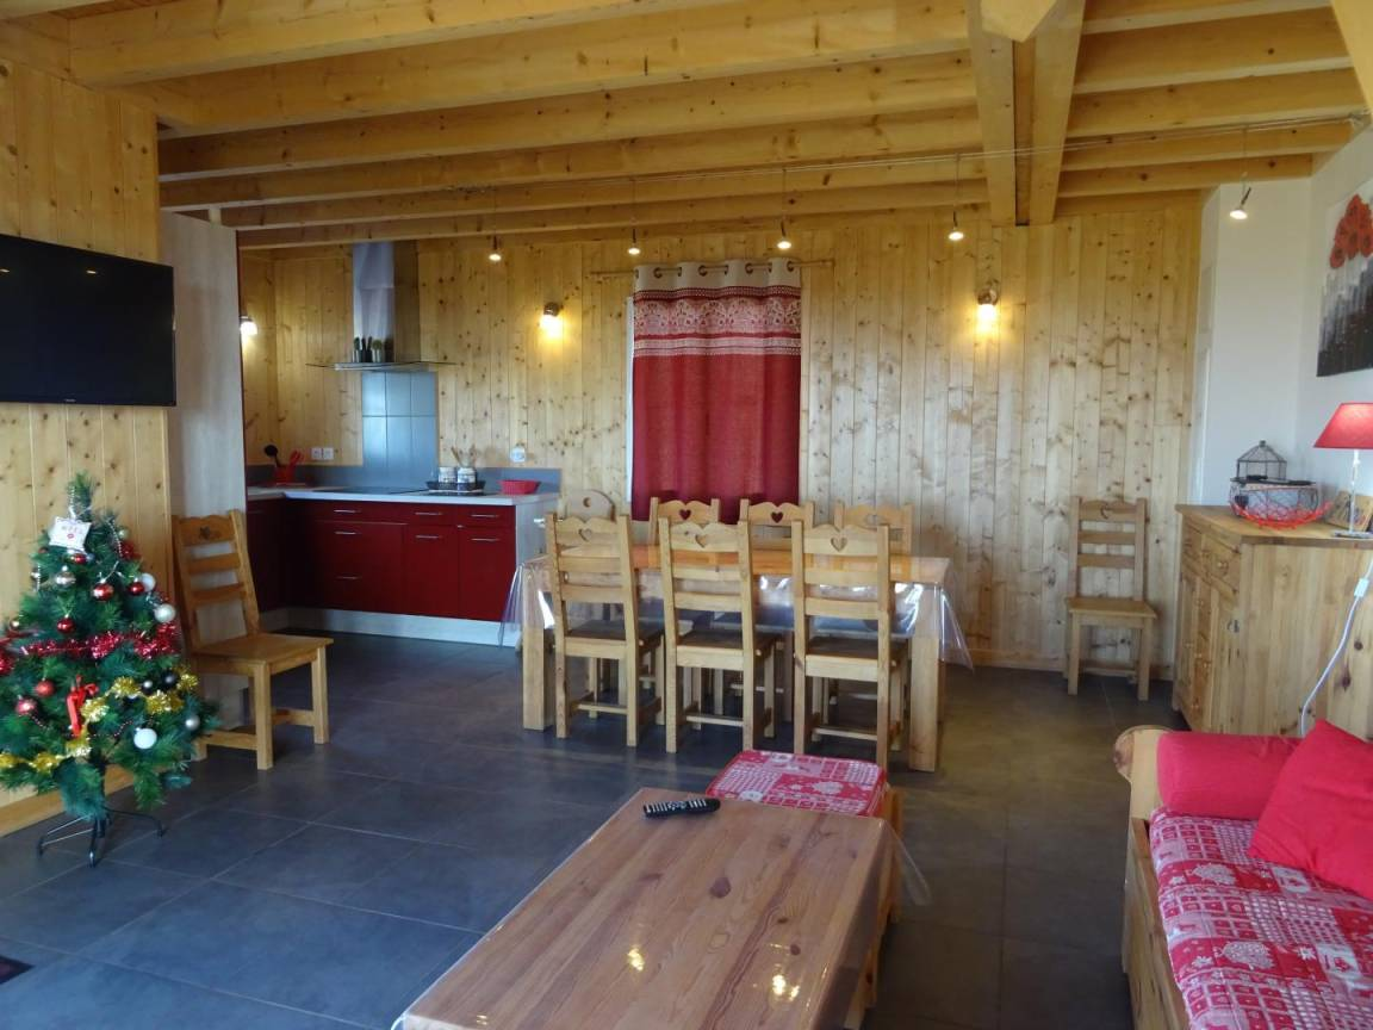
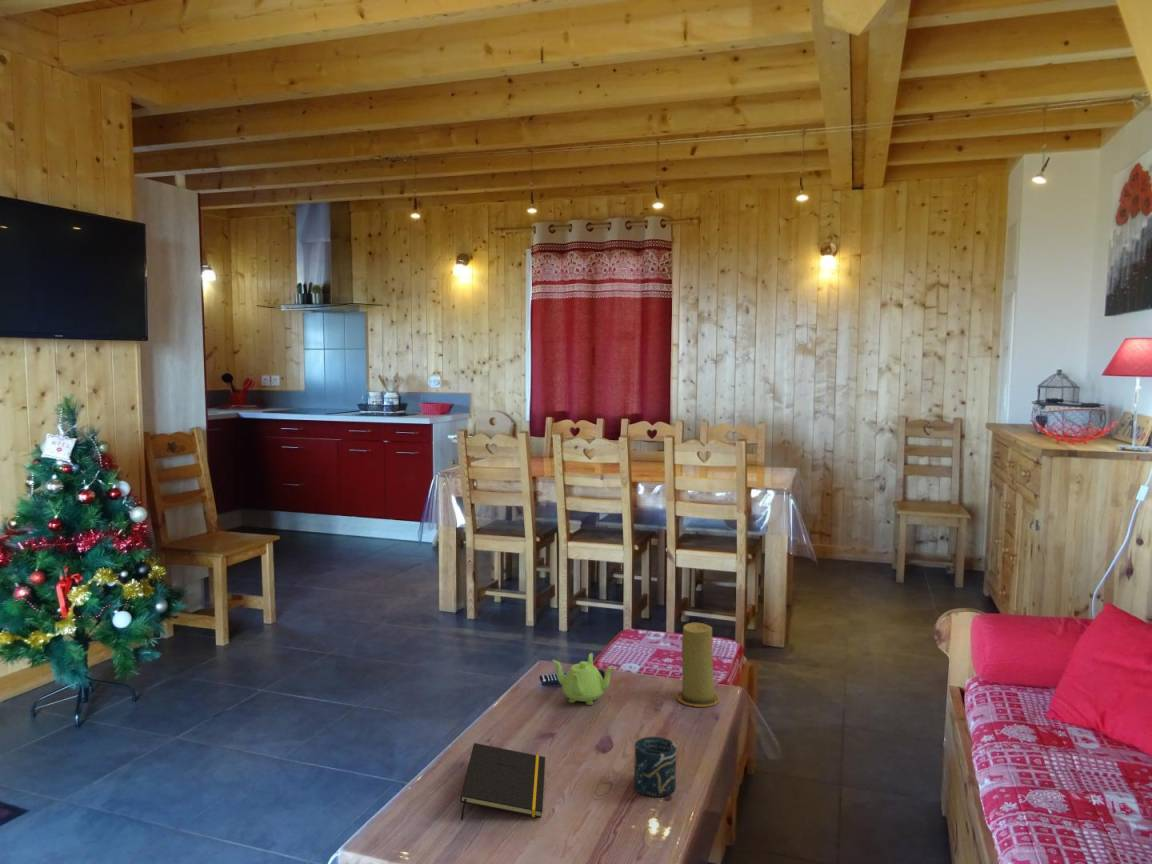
+ candle (698, 662)
+ cup (651, 768)
+ notepad (505, 778)
+ teapot (583, 680)
